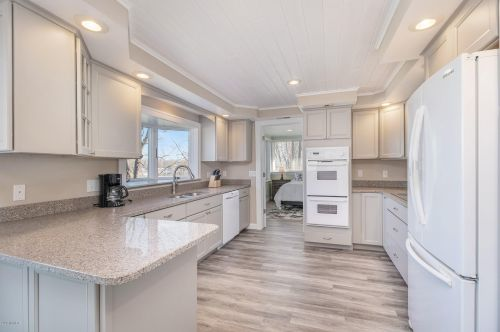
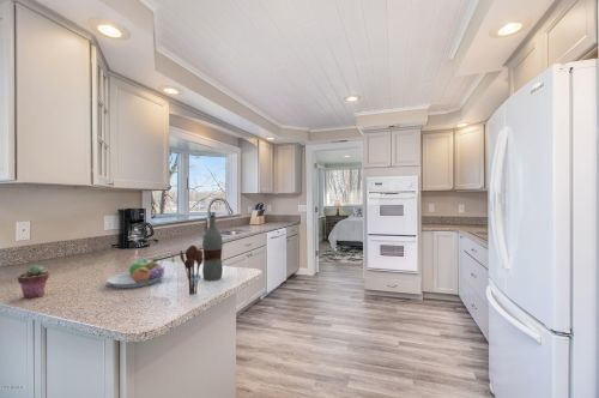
+ potted succulent (34, 279)
+ bottle (212, 246)
+ fruit bowl (138, 271)
+ utensil holder (192, 269)
